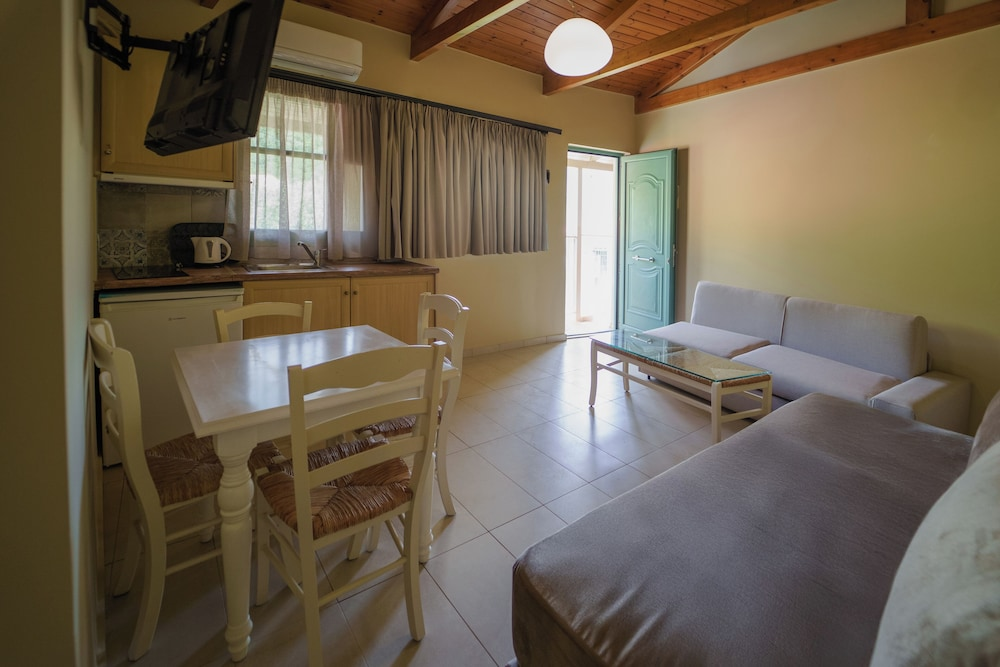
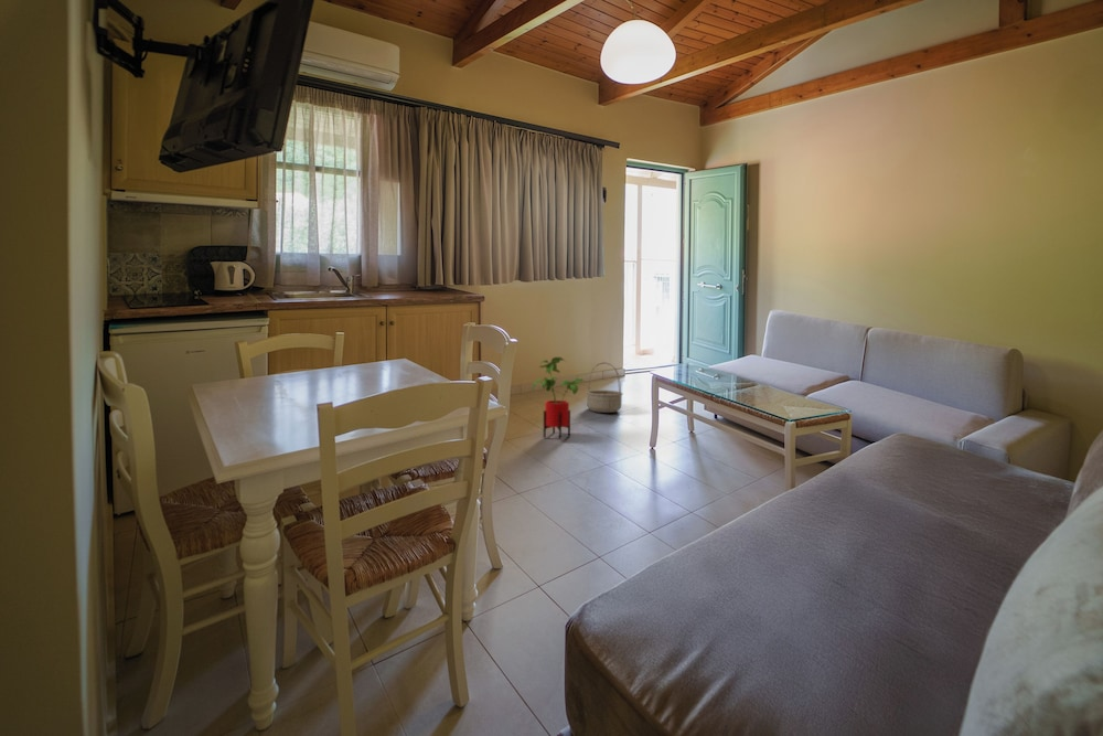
+ basket (603, 391)
+ house plant (555, 396)
